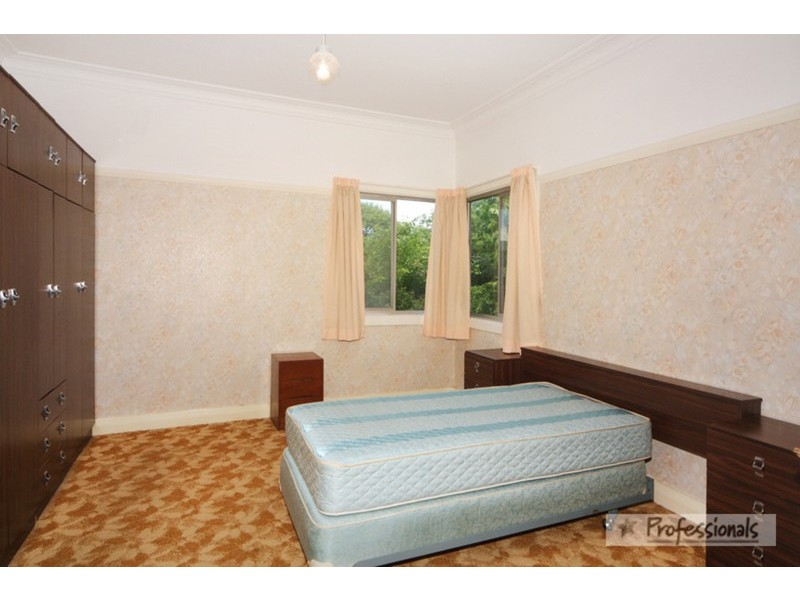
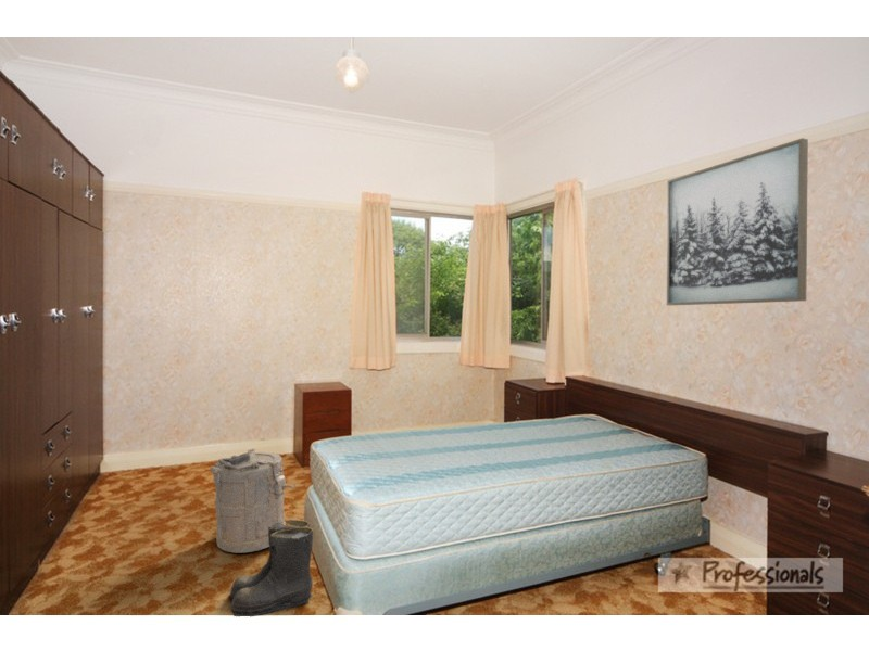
+ laundry hamper (252, 494)
+ boots (270, 563)
+ wall art (728, 232)
